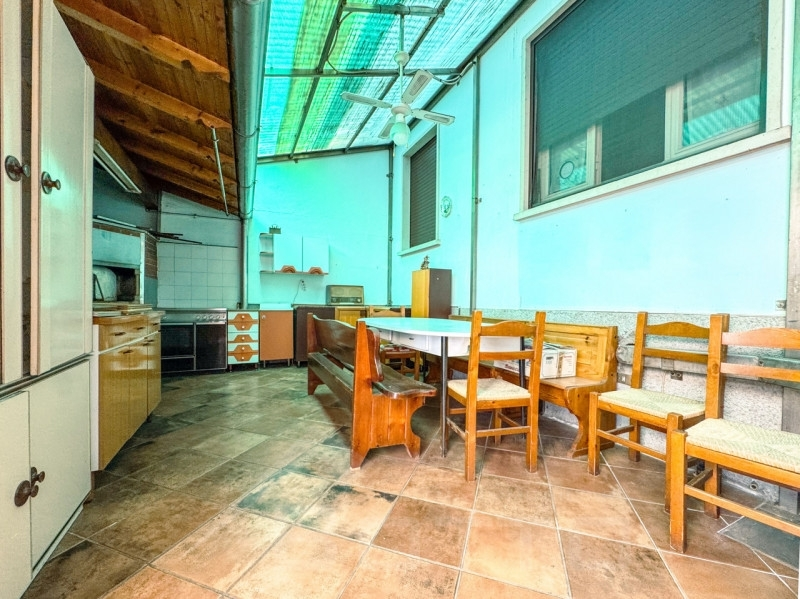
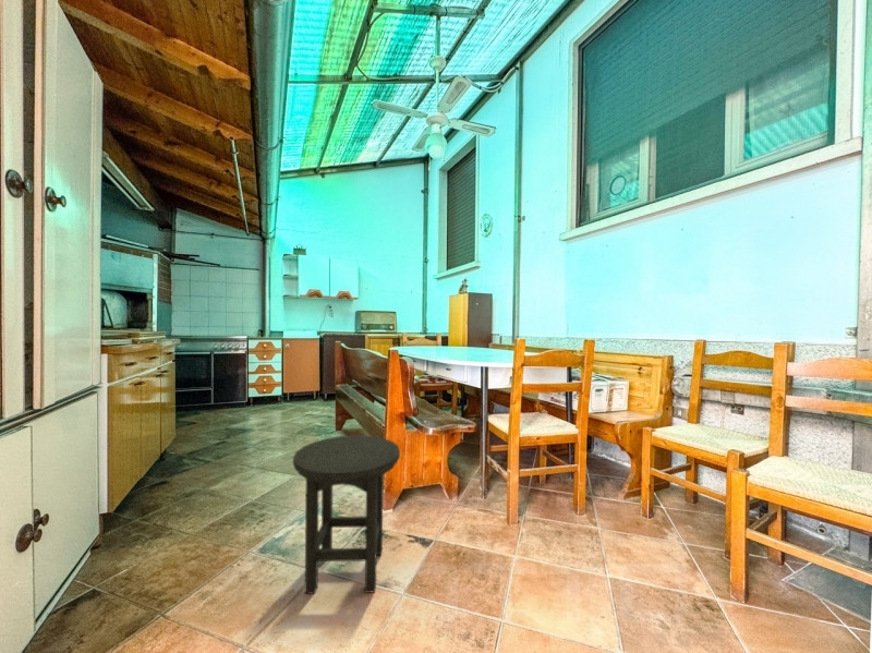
+ stool (348, 517)
